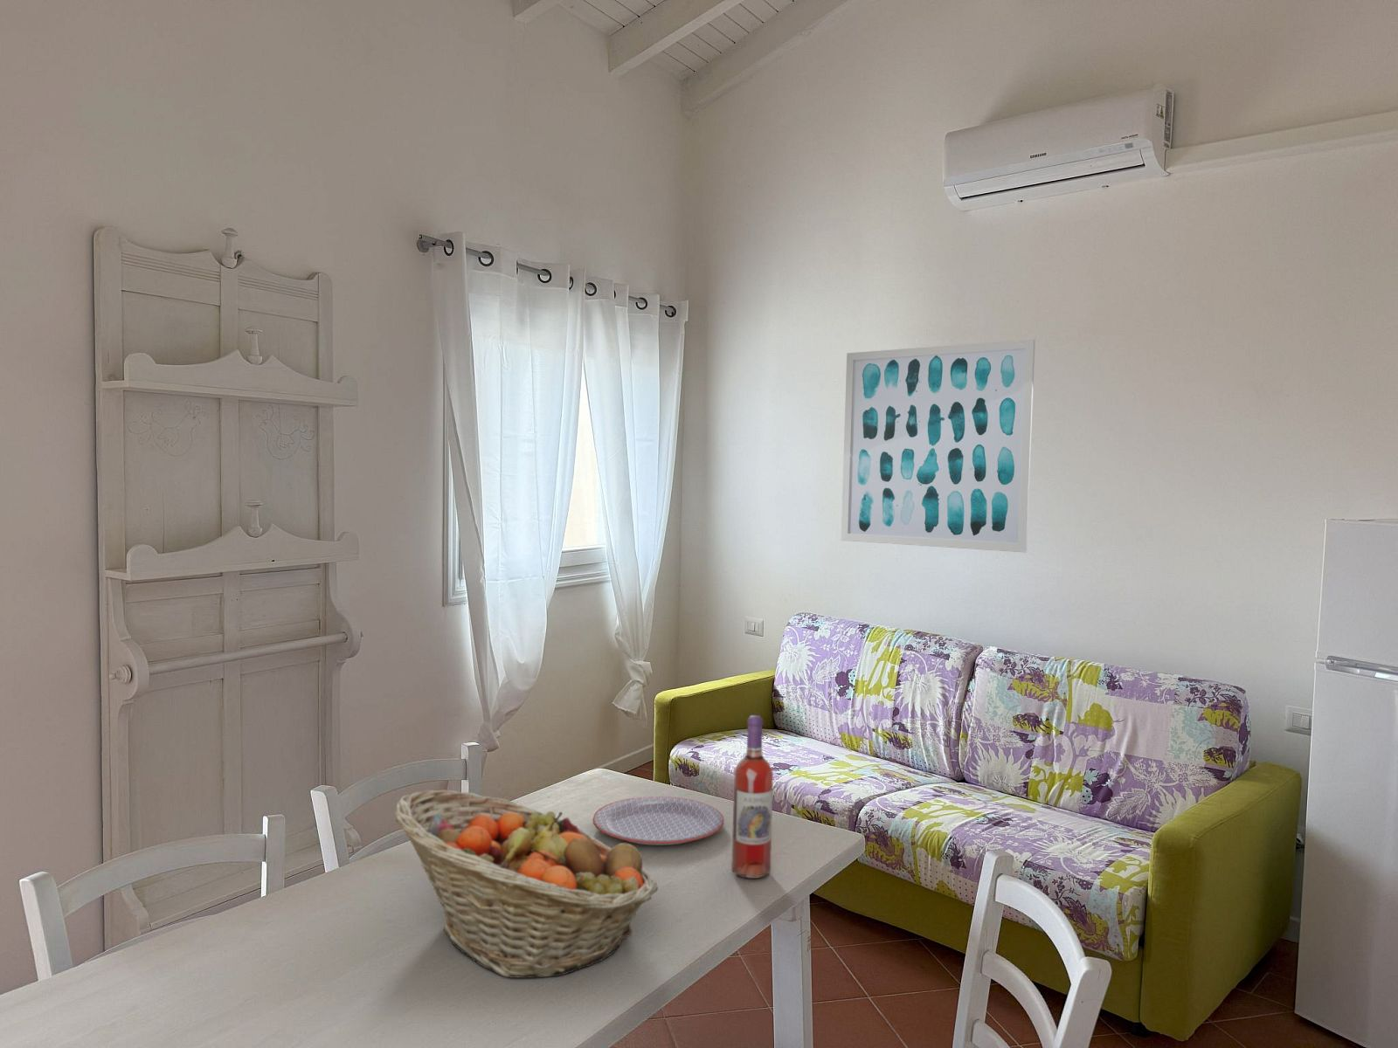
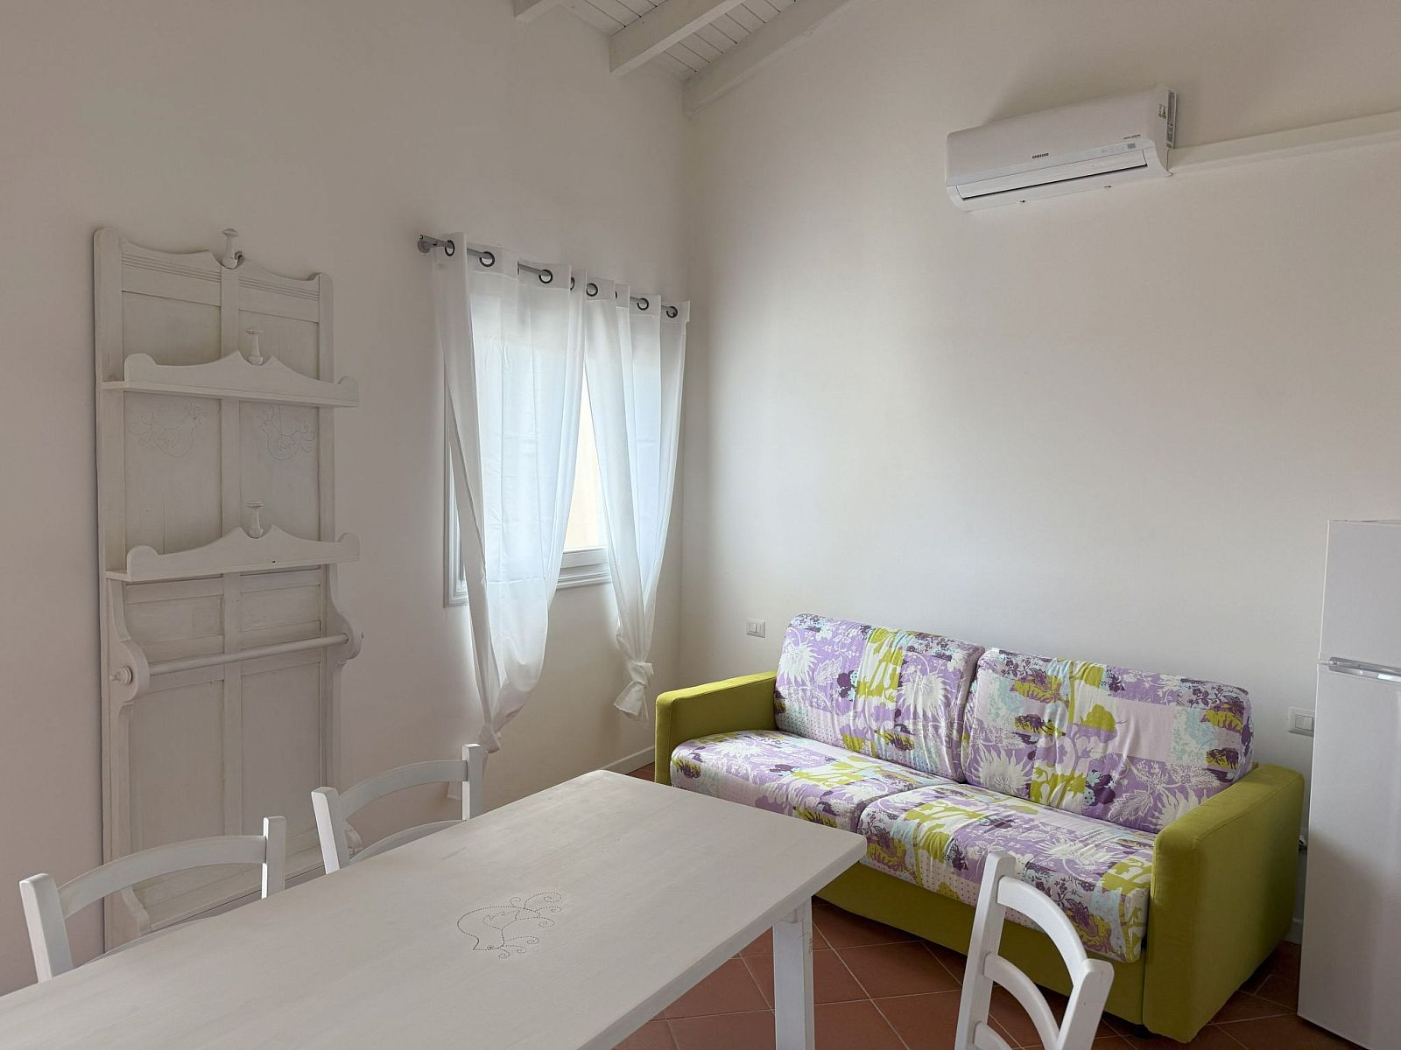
- plate (658, 822)
- fruit basket (523, 865)
- wine bottle (752, 795)
- wall art (931, 446)
